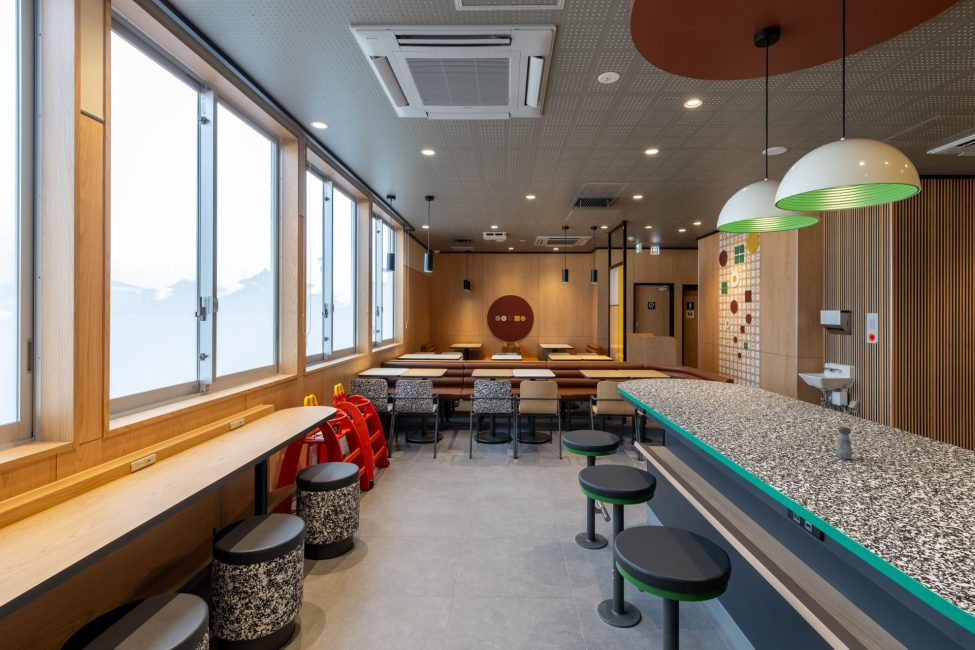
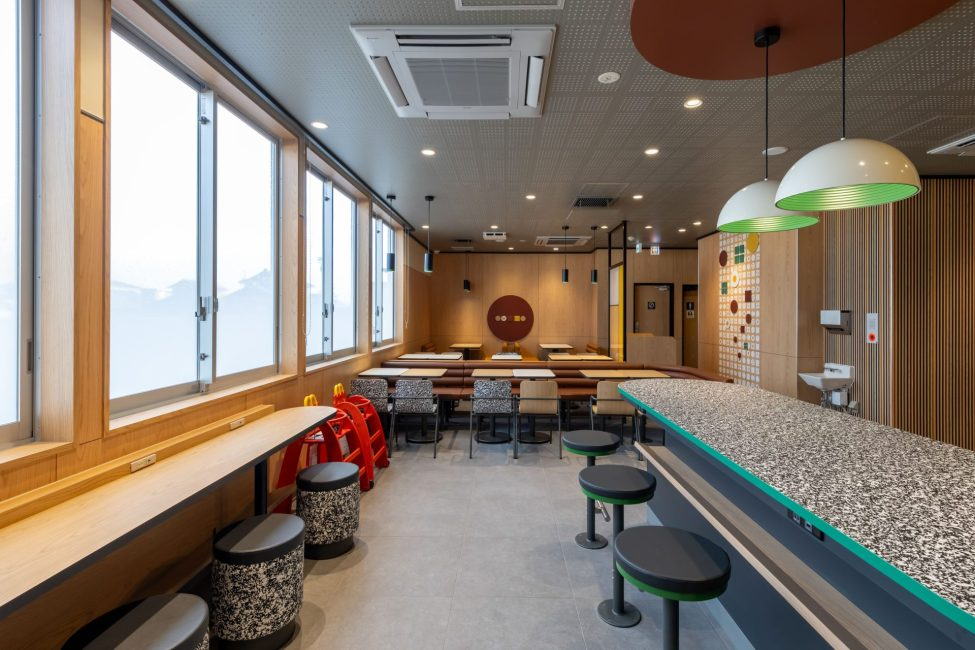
- salt shaker (844, 442)
